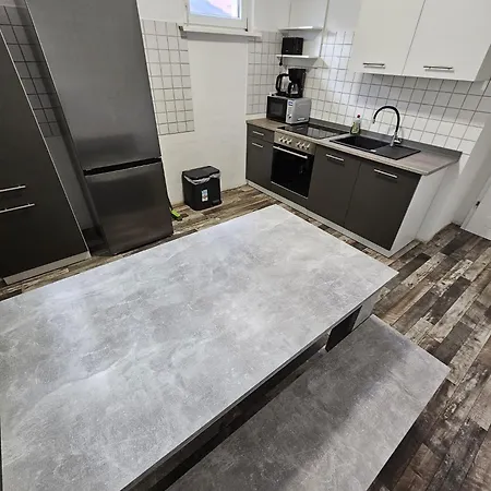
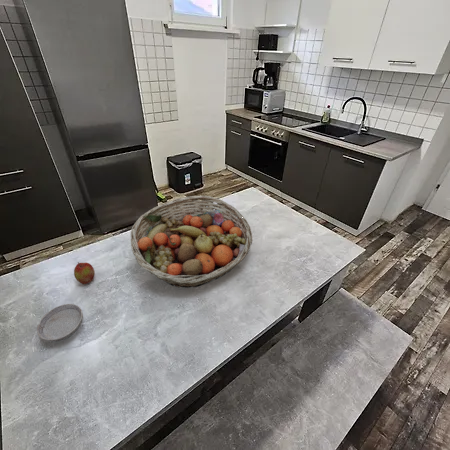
+ bowl (62, 324)
+ apple (83, 271)
+ fruit basket (194, 240)
